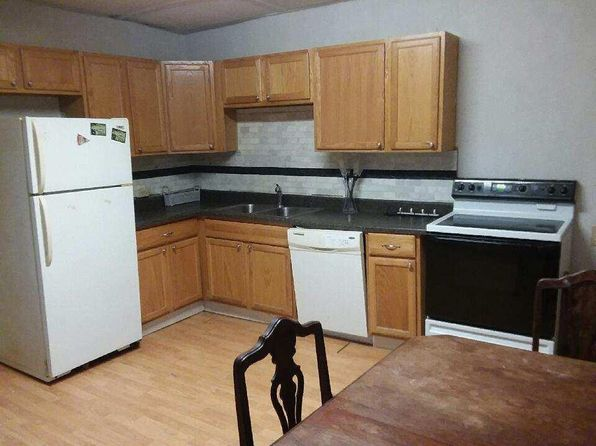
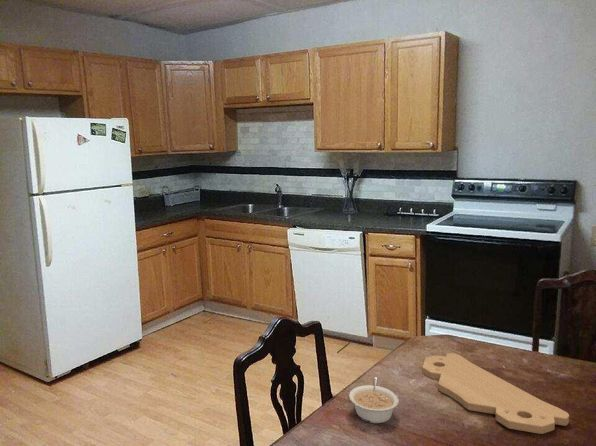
+ cutting board (479, 389)
+ legume (372, 402)
